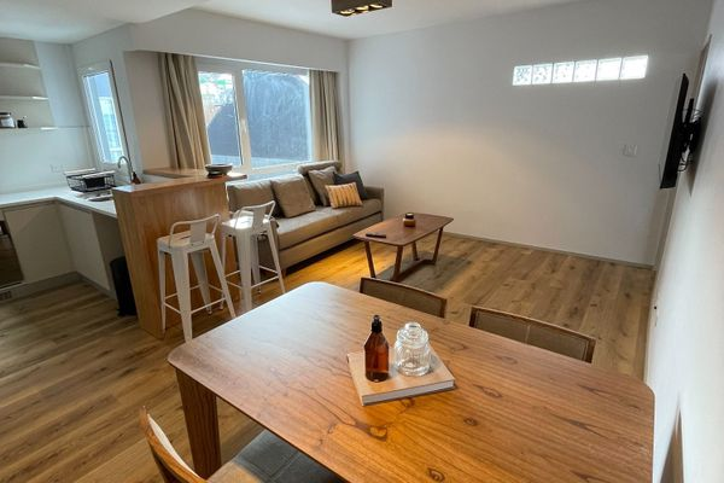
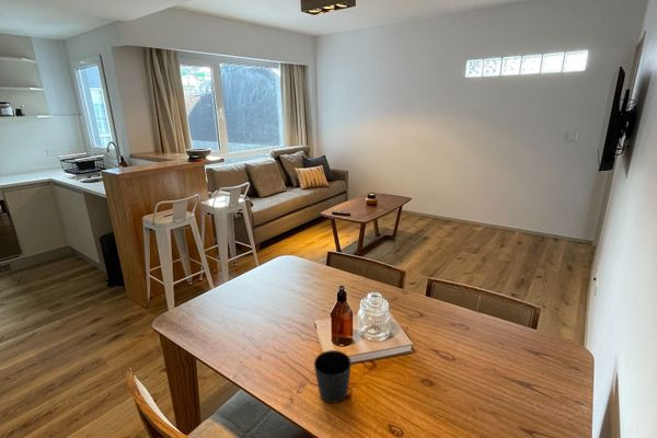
+ cup (334, 373)
